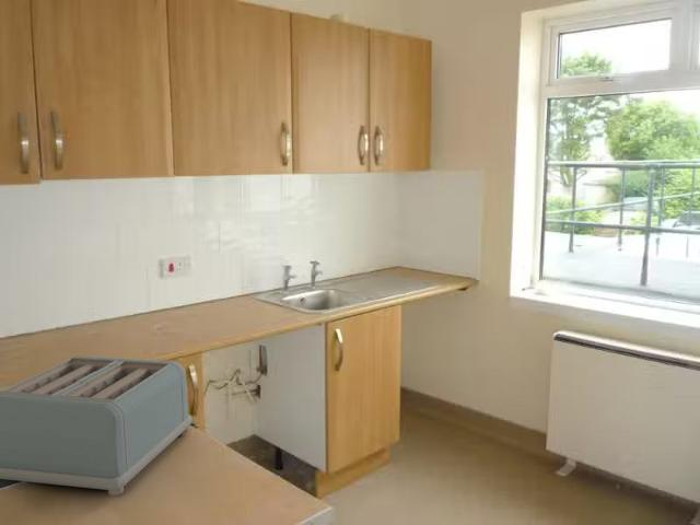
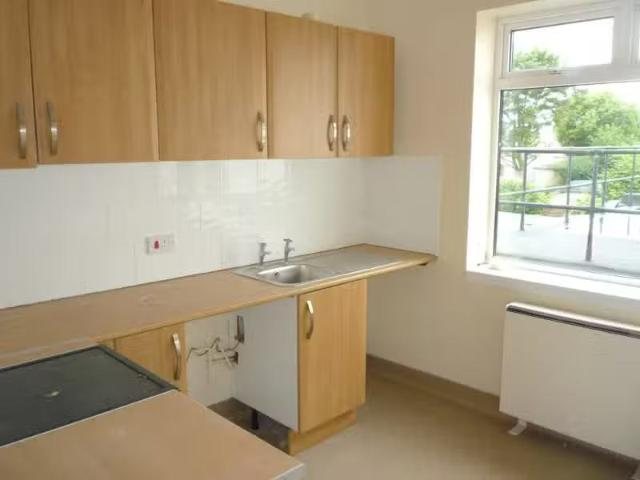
- toaster (97, 411)
